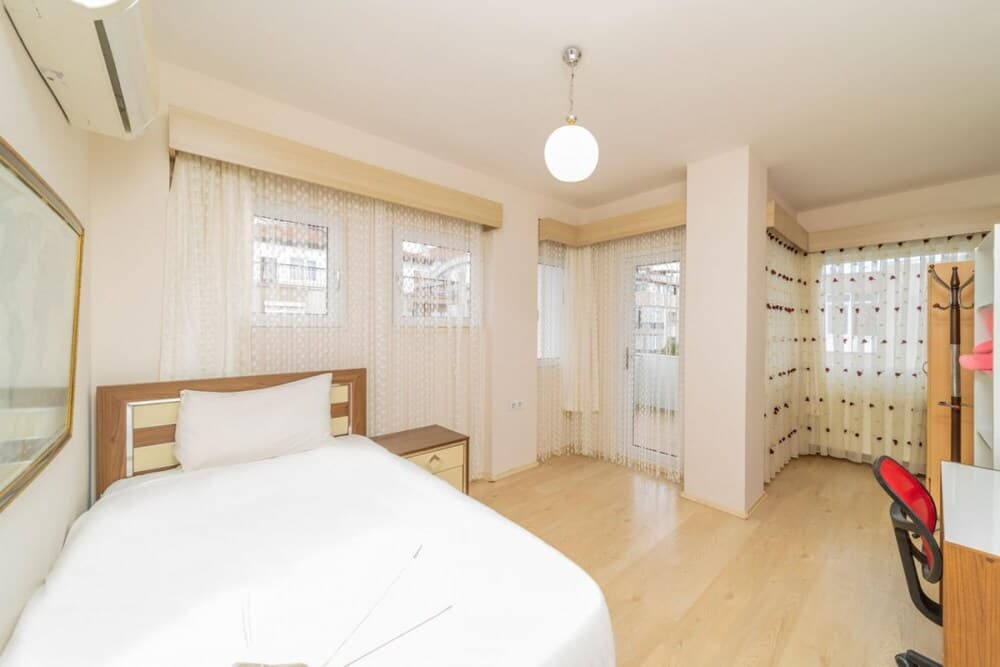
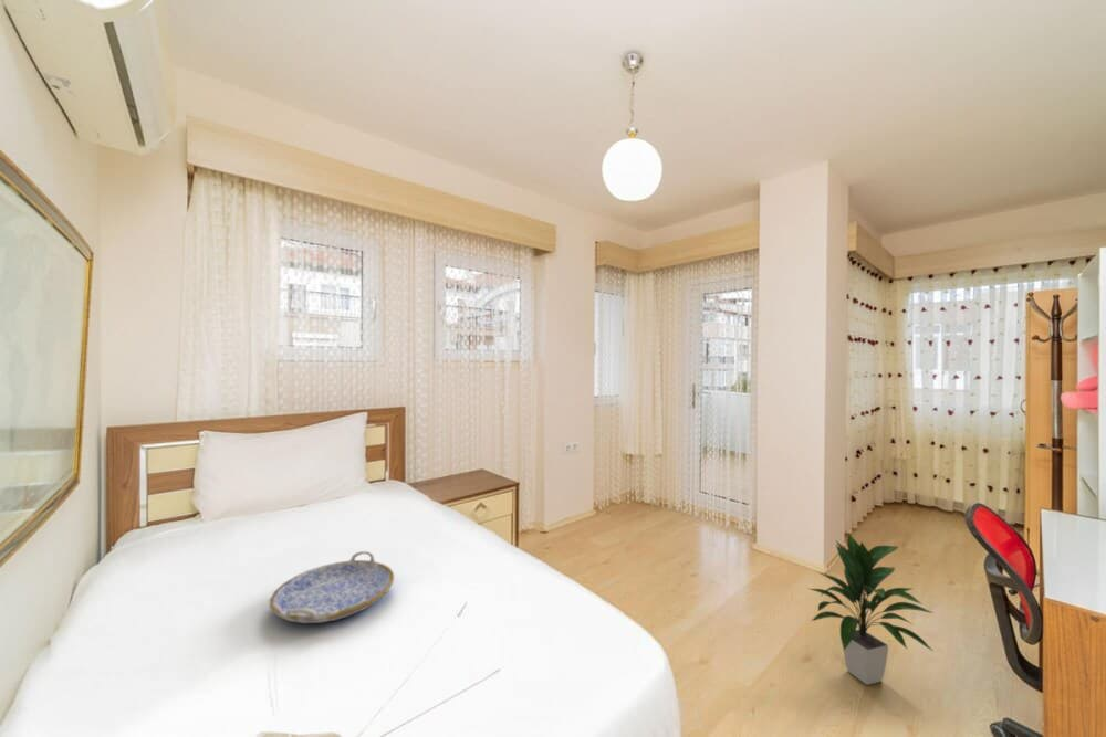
+ serving tray (335, 587)
+ indoor plant (862, 603)
